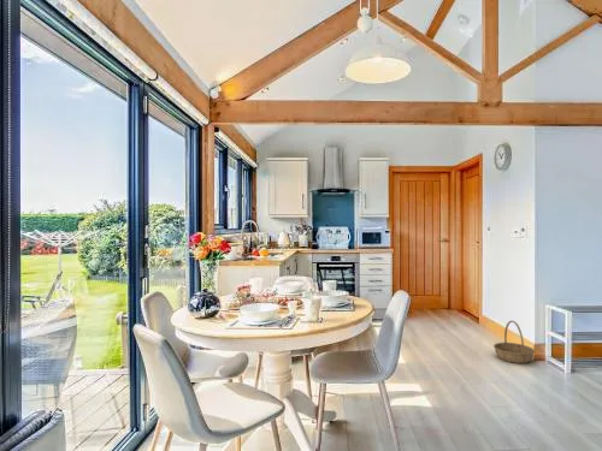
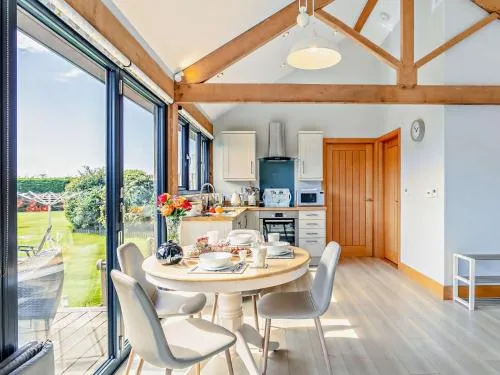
- basket (513, 343)
